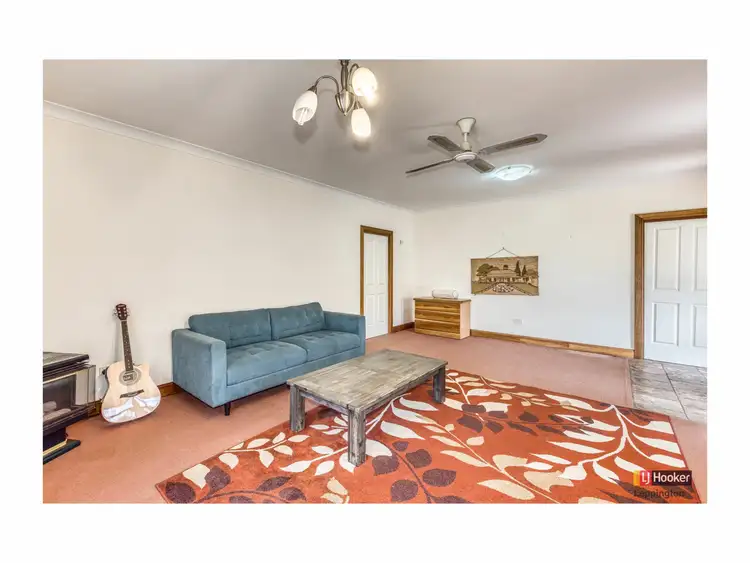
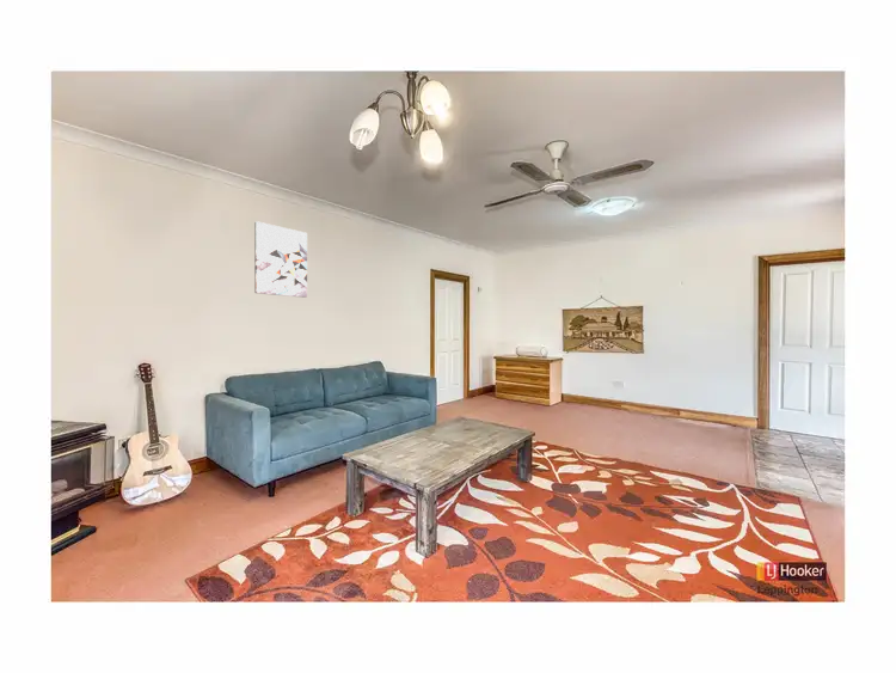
+ wall art (282, 261)
